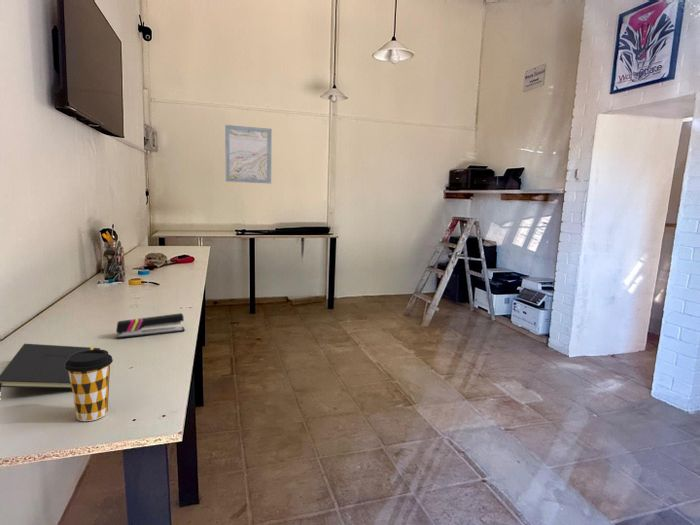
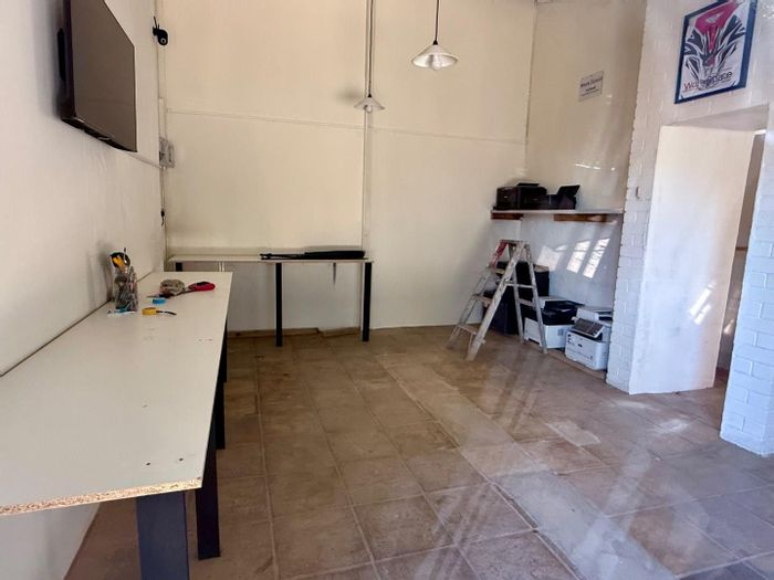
- coffee cup (90, 385)
- stapler (151, 325)
- wall art (248, 155)
- notepad (54, 364)
